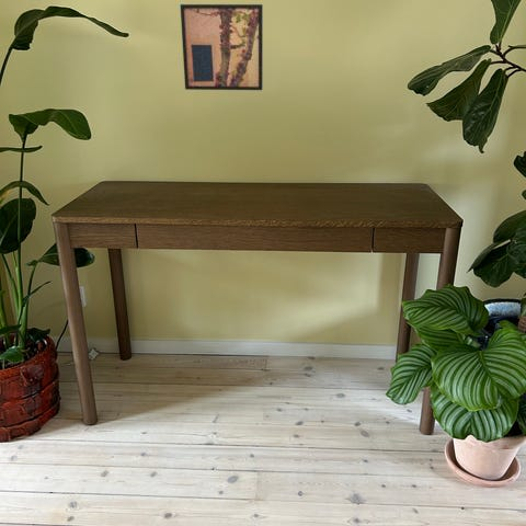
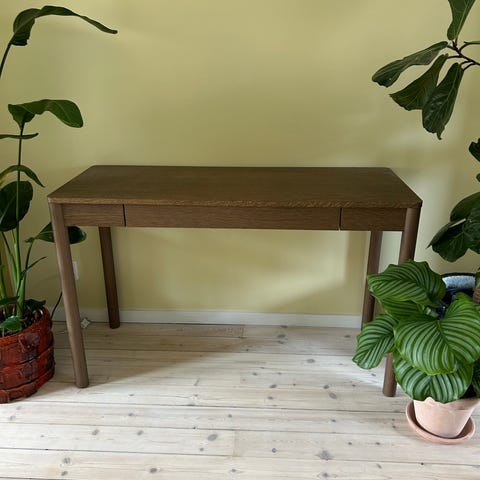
- wall art (222, 48)
